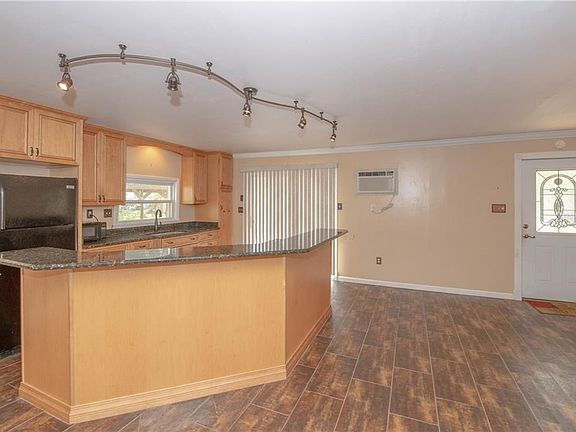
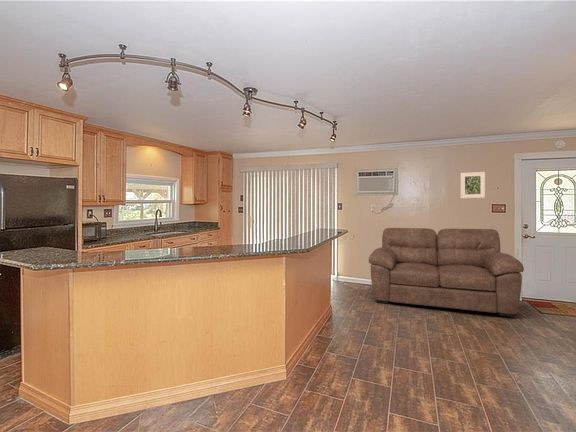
+ sofa (437, 264)
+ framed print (472, 185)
